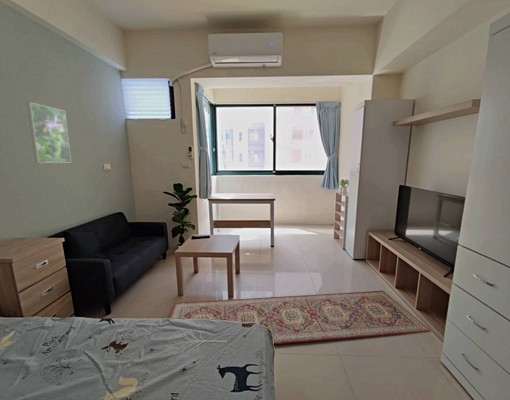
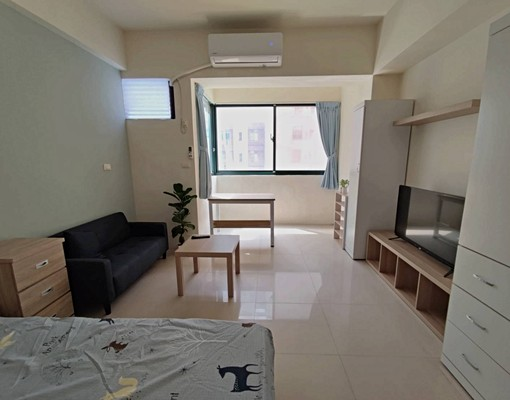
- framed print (51, 135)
- rug (291, 316)
